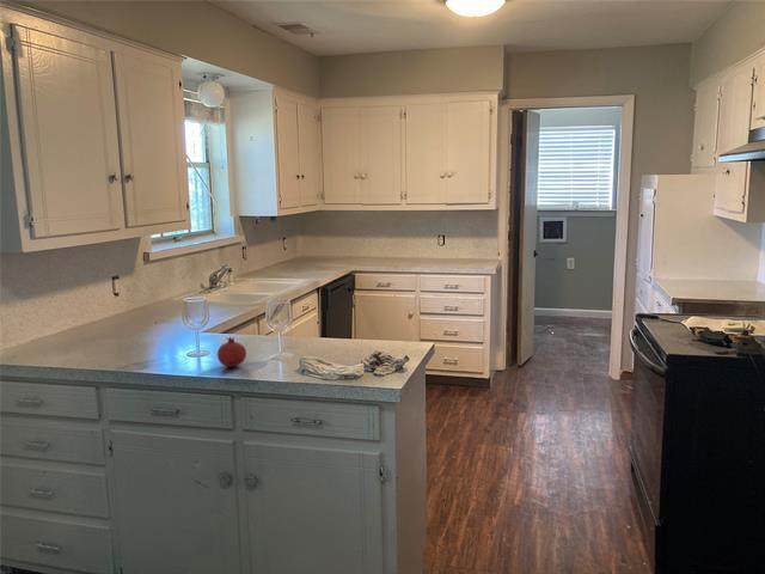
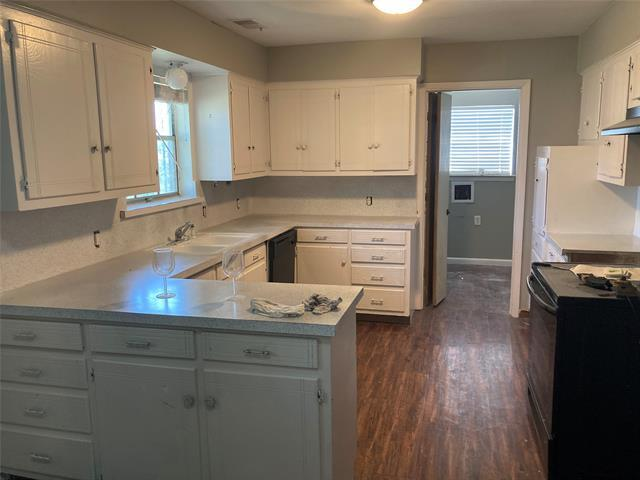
- fruit (231, 352)
